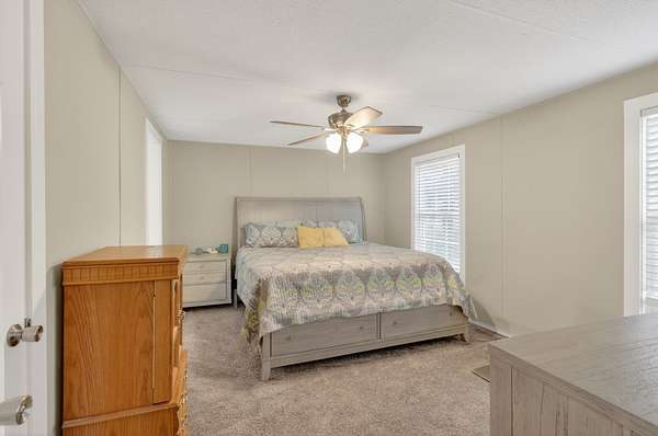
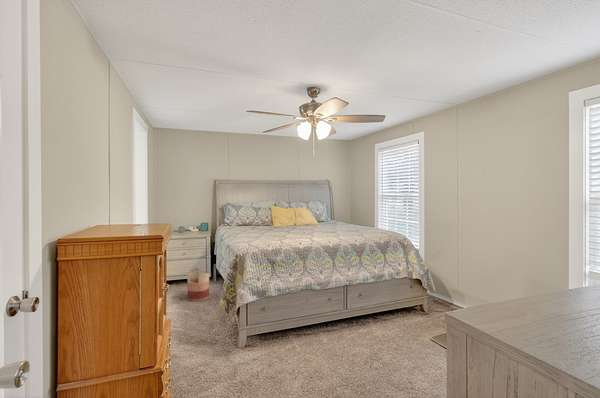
+ basket (198, 283)
